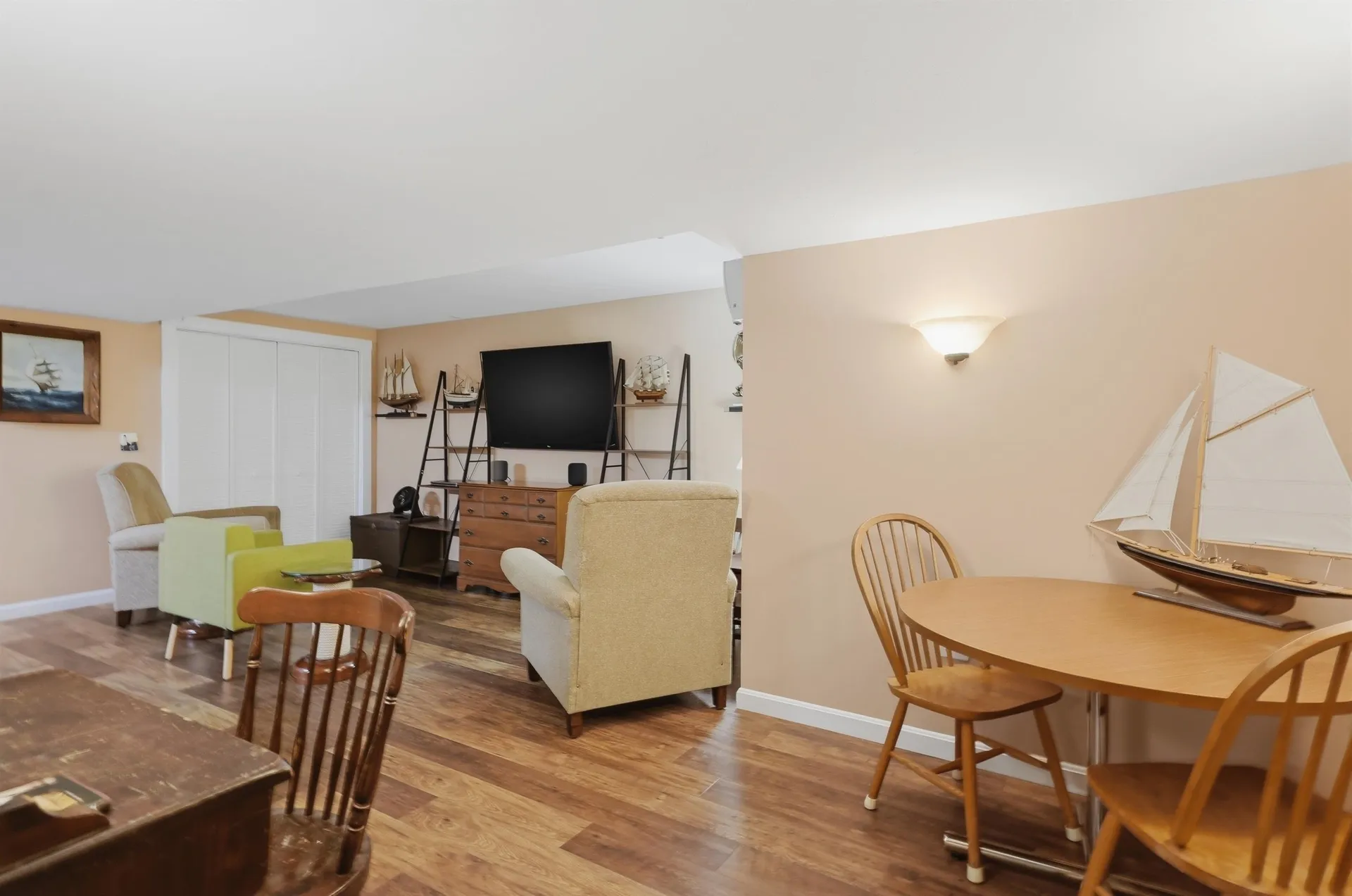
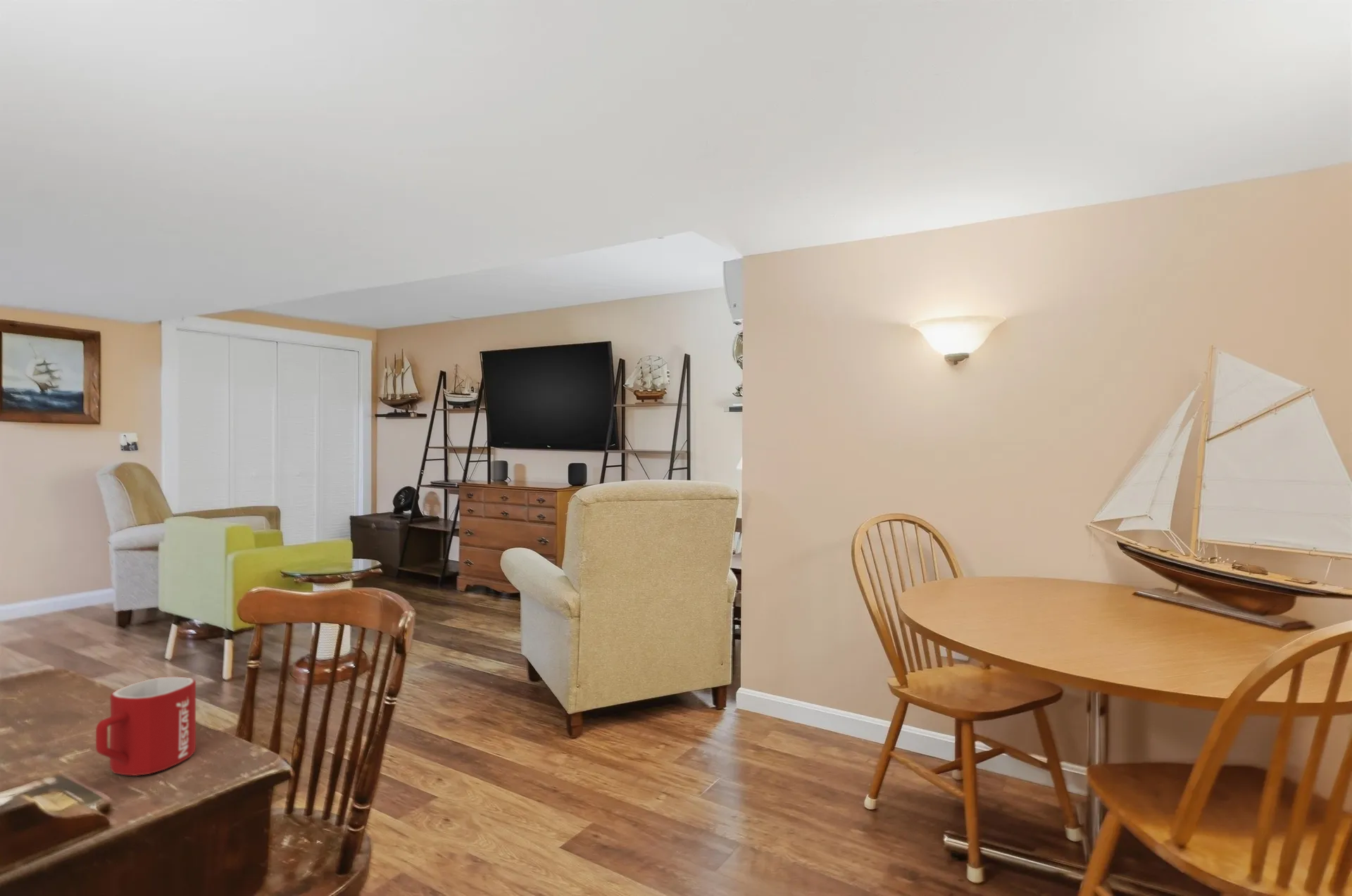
+ mug (142, 728)
